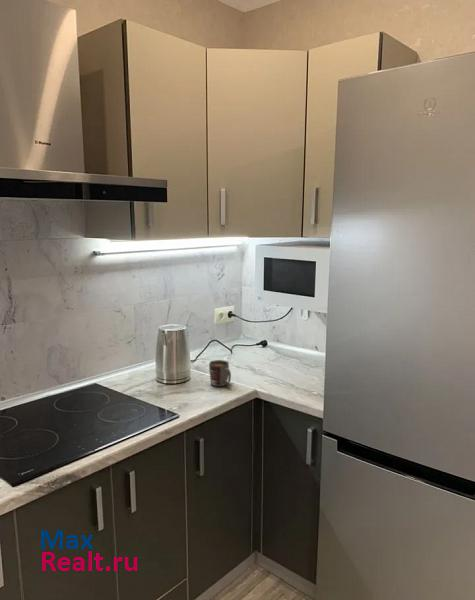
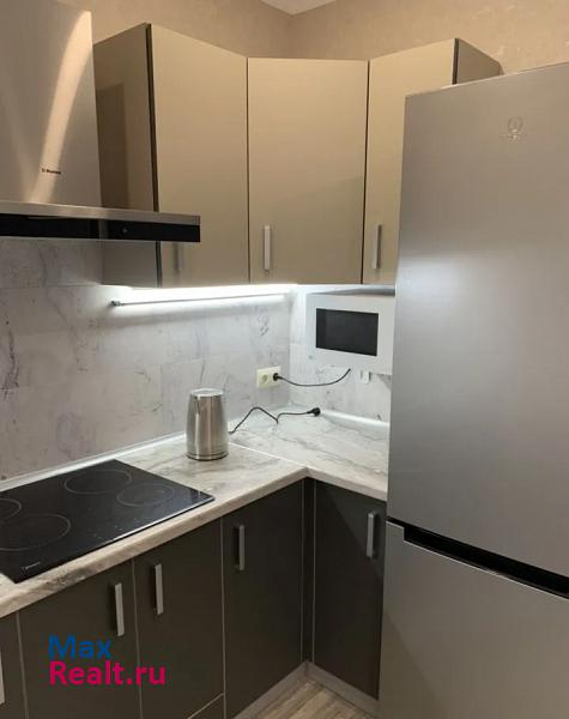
- mug (221, 374)
